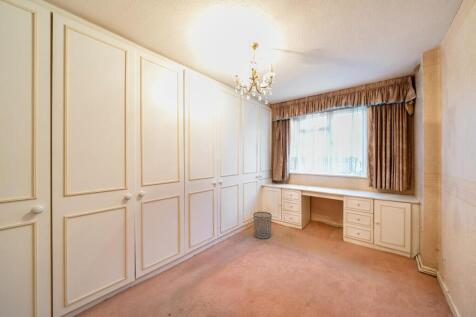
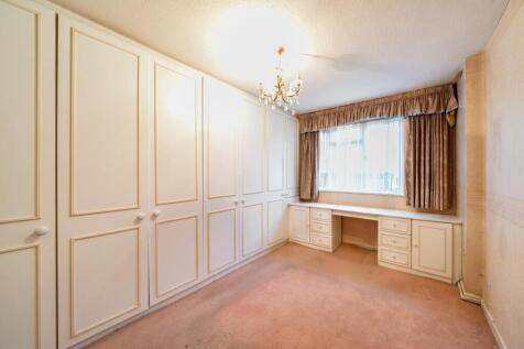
- waste bin (262, 224)
